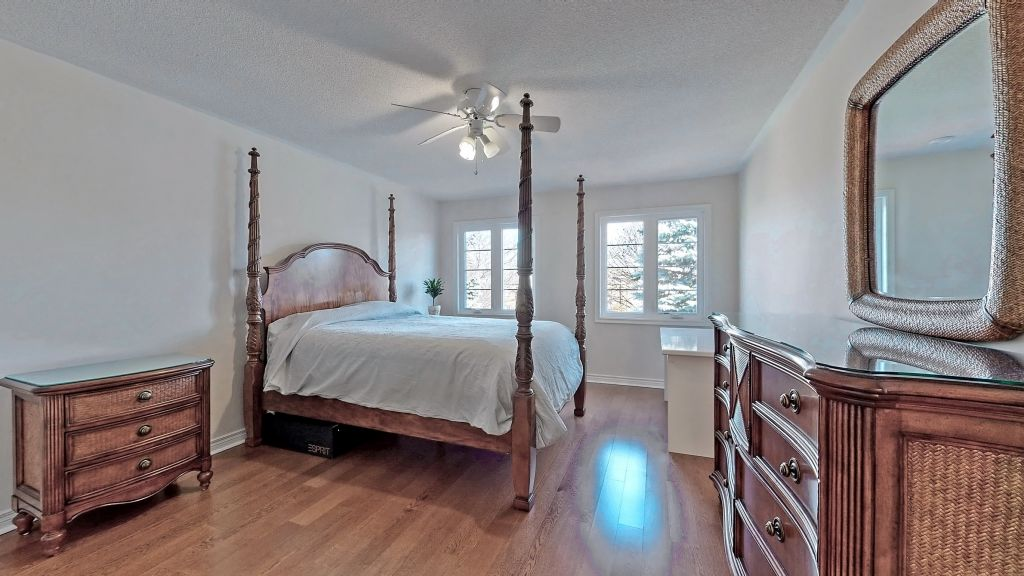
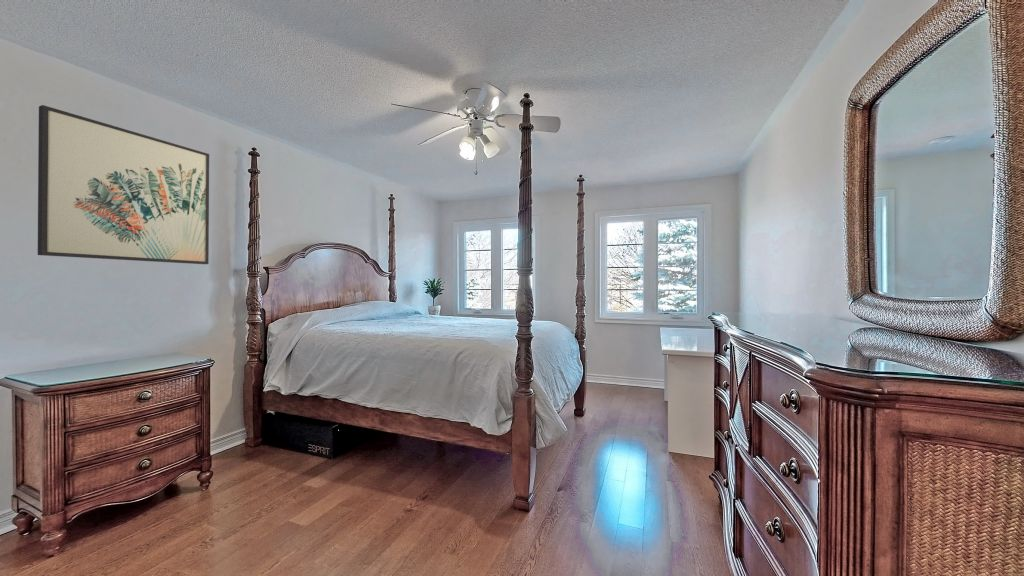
+ wall art (136, 197)
